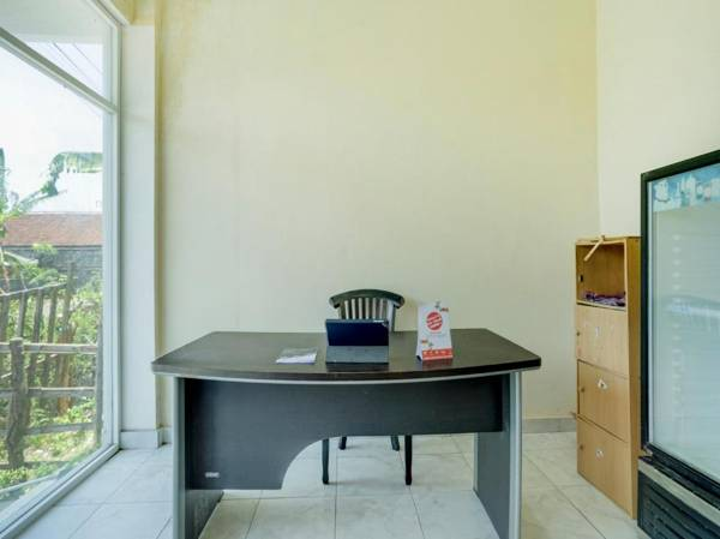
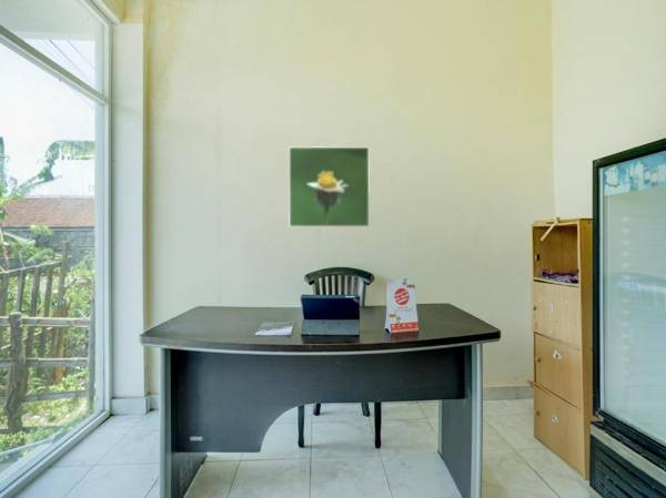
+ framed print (329, 186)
